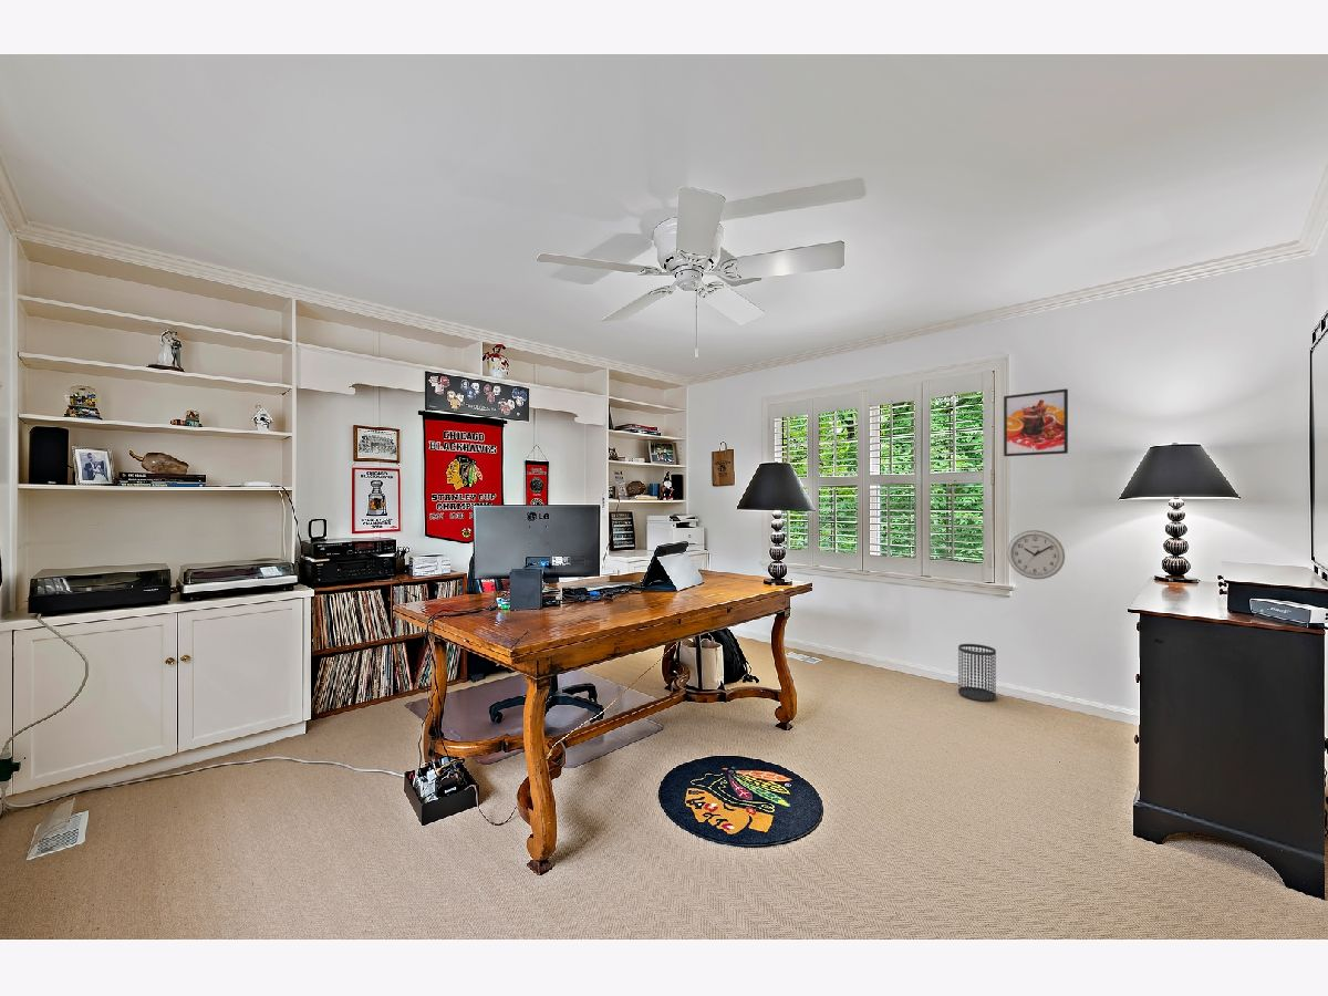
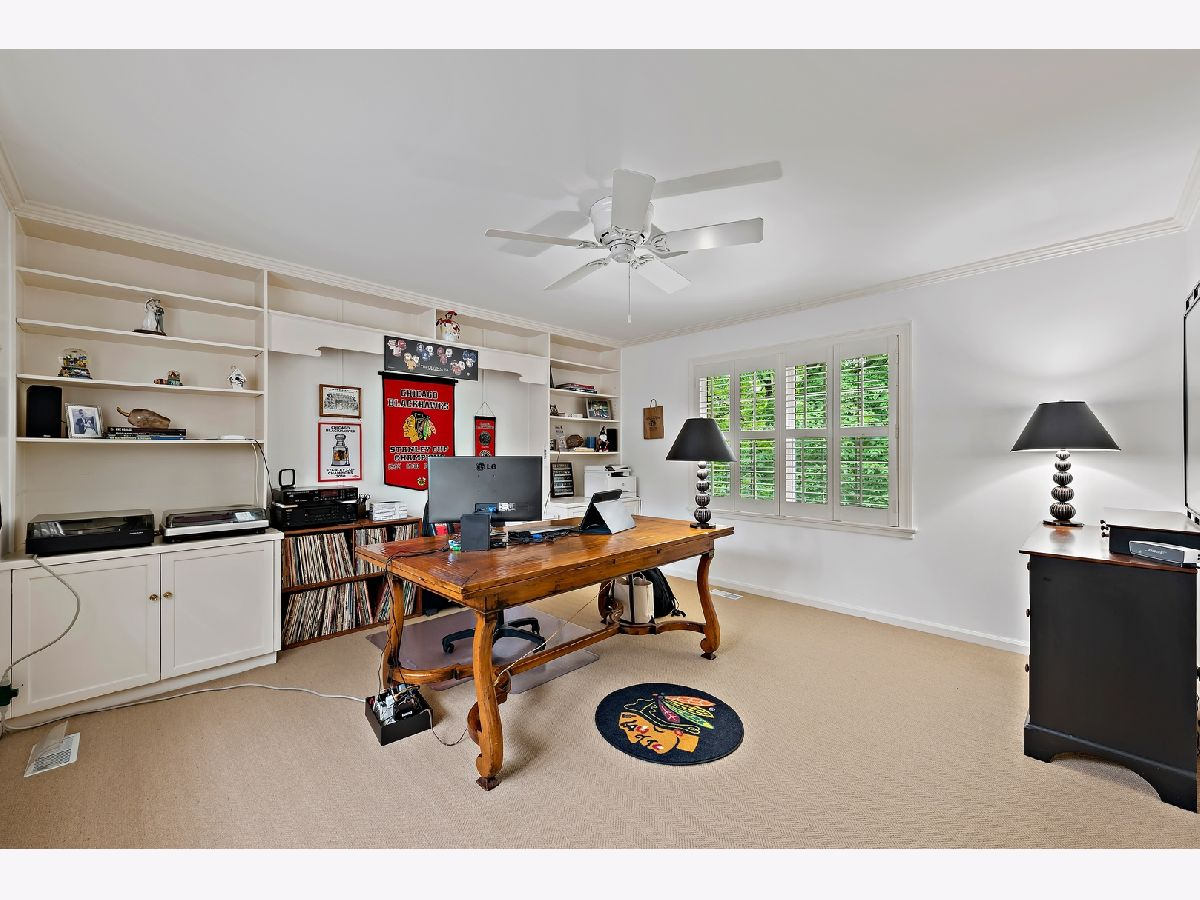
- wastebasket (977, 671)
- wall clock (1035, 554)
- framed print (1035, 423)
